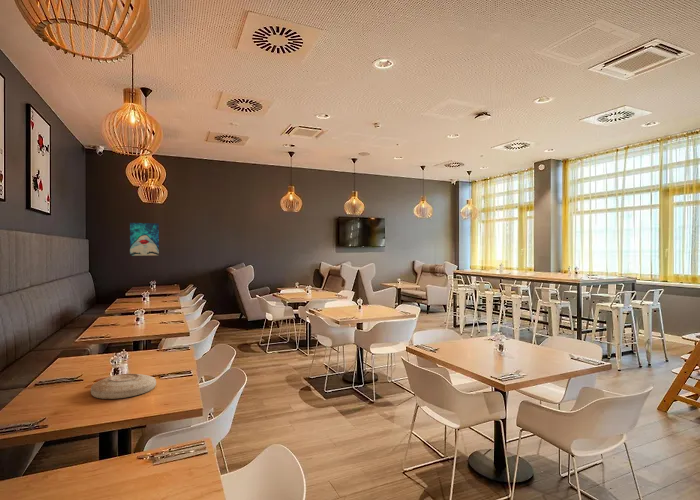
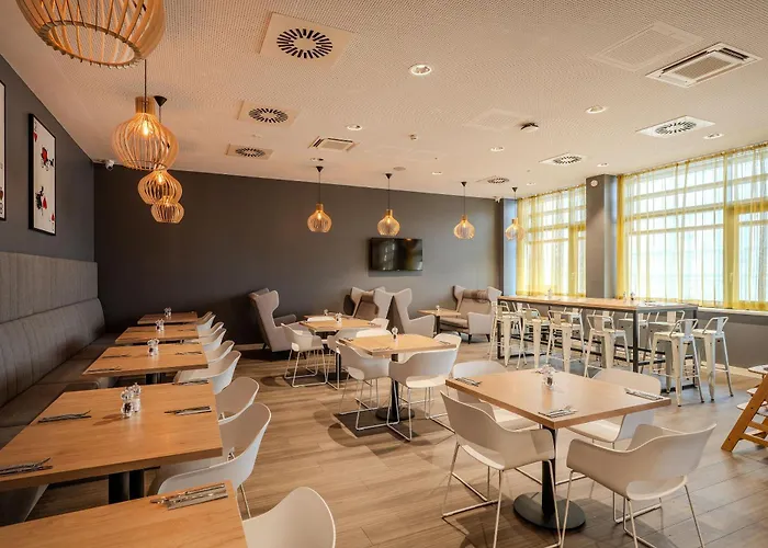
- wall art (144, 239)
- plate (124, 382)
